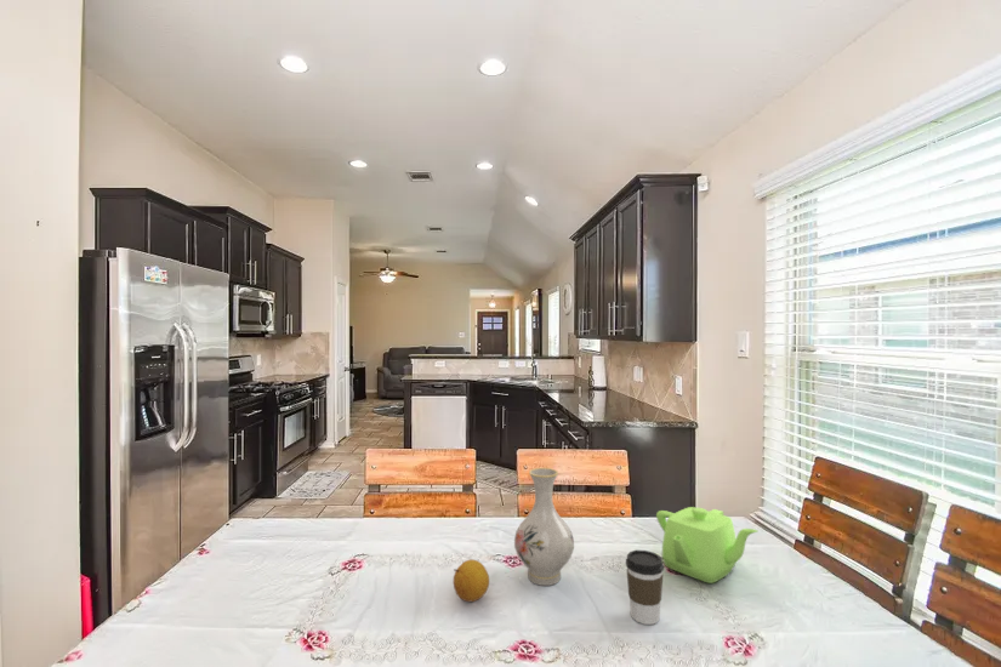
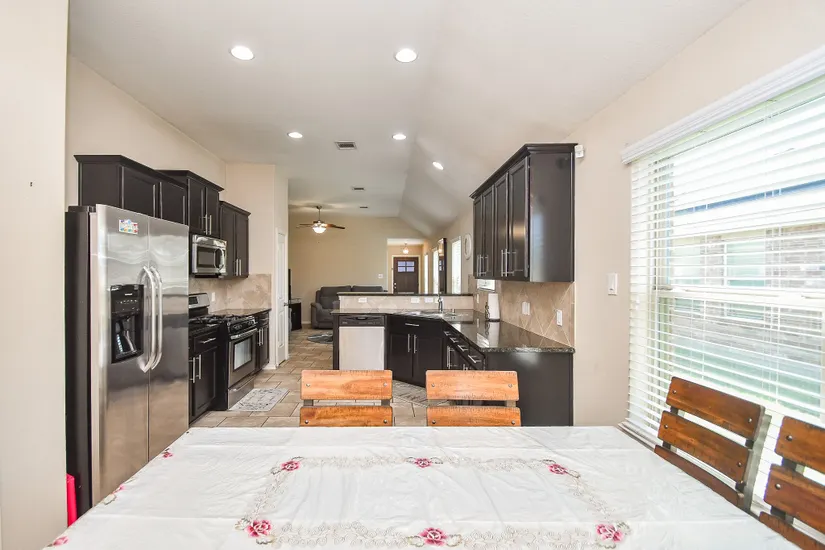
- coffee cup (644, 586)
- fruit (471, 580)
- vase (544, 524)
- teapot (703, 540)
